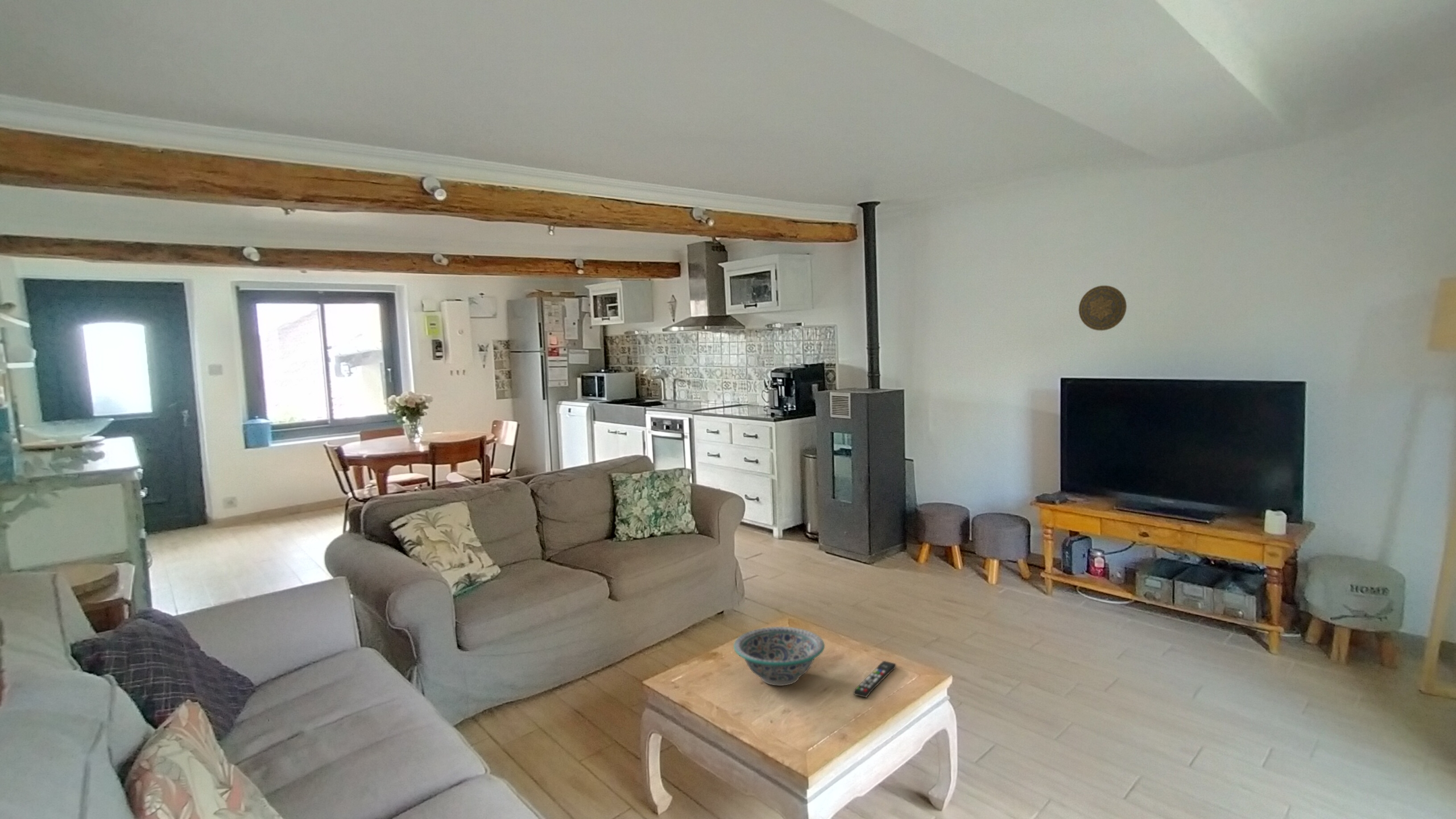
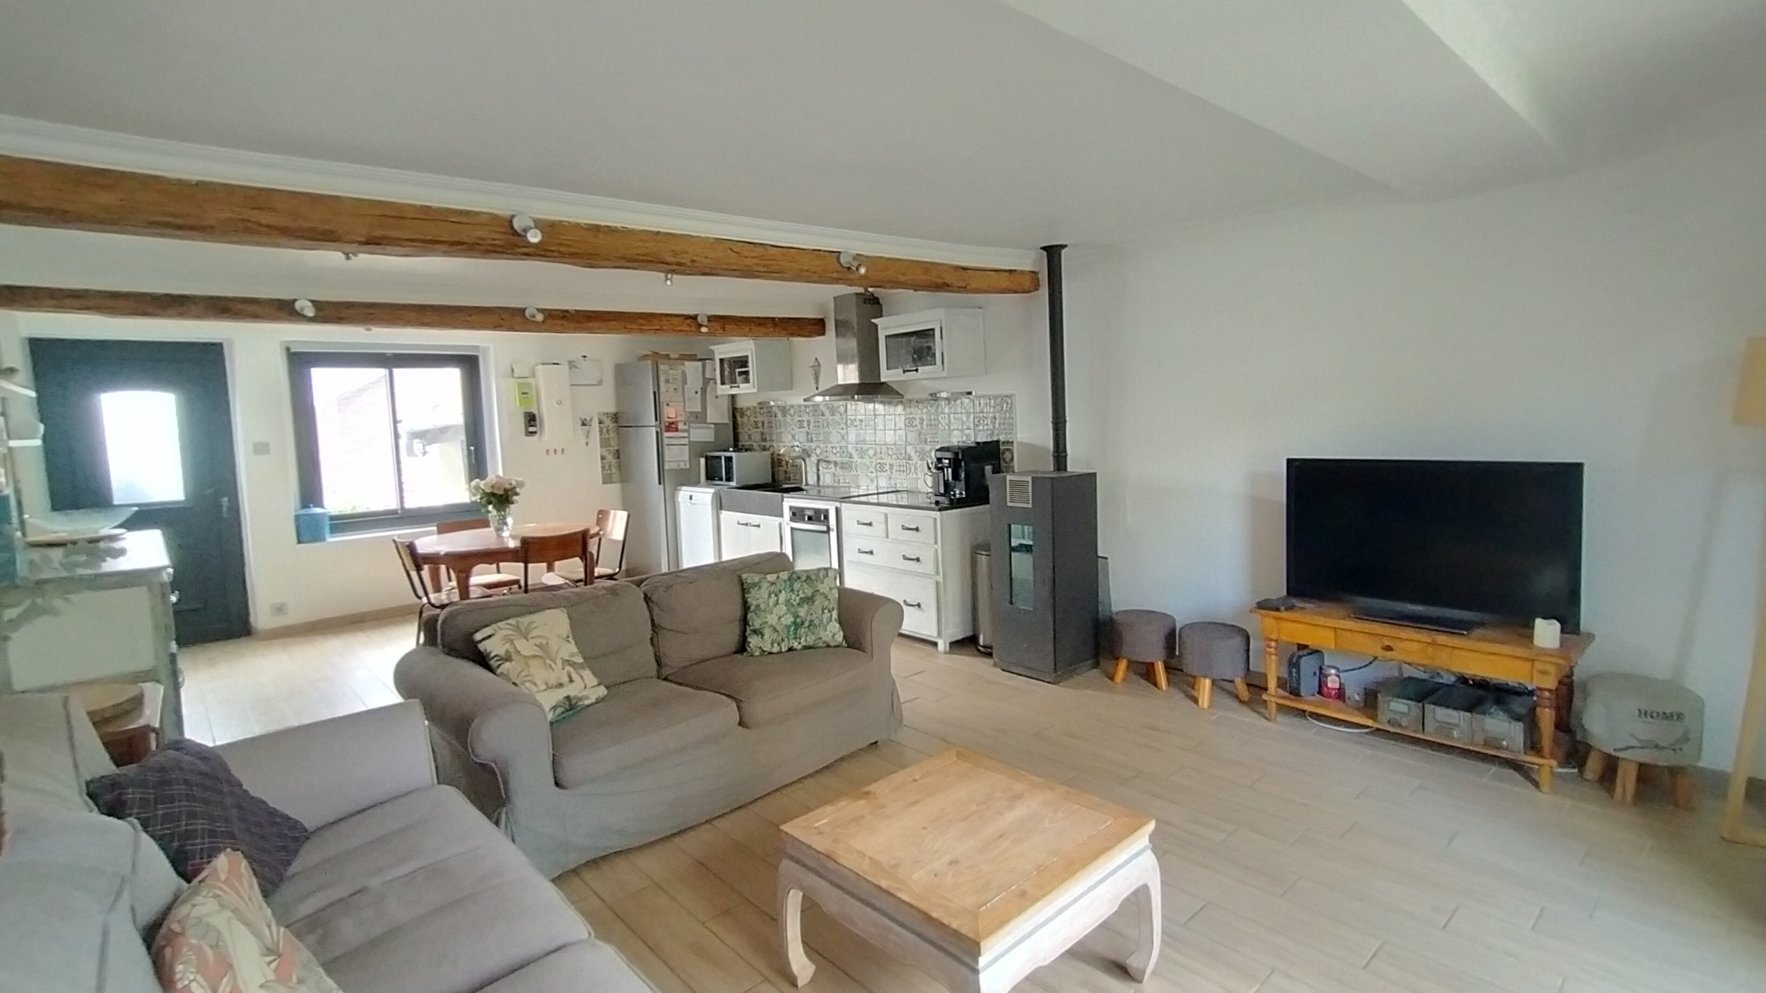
- remote control (875, 677)
- decorative bowl (779, 660)
- decorative plate (1101, 308)
